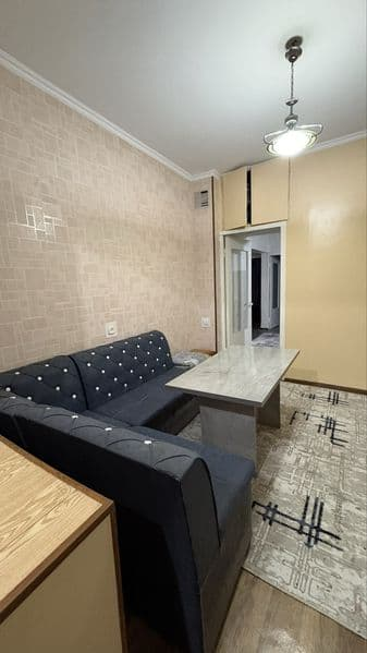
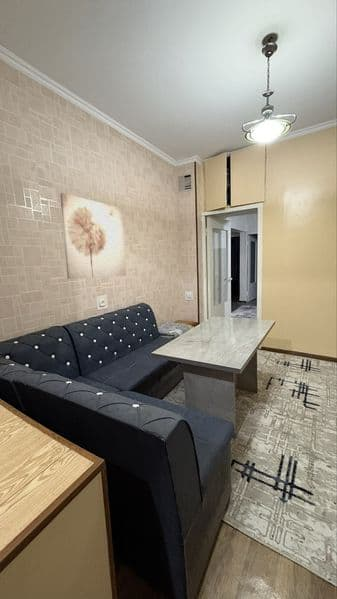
+ wall art (97, 240)
